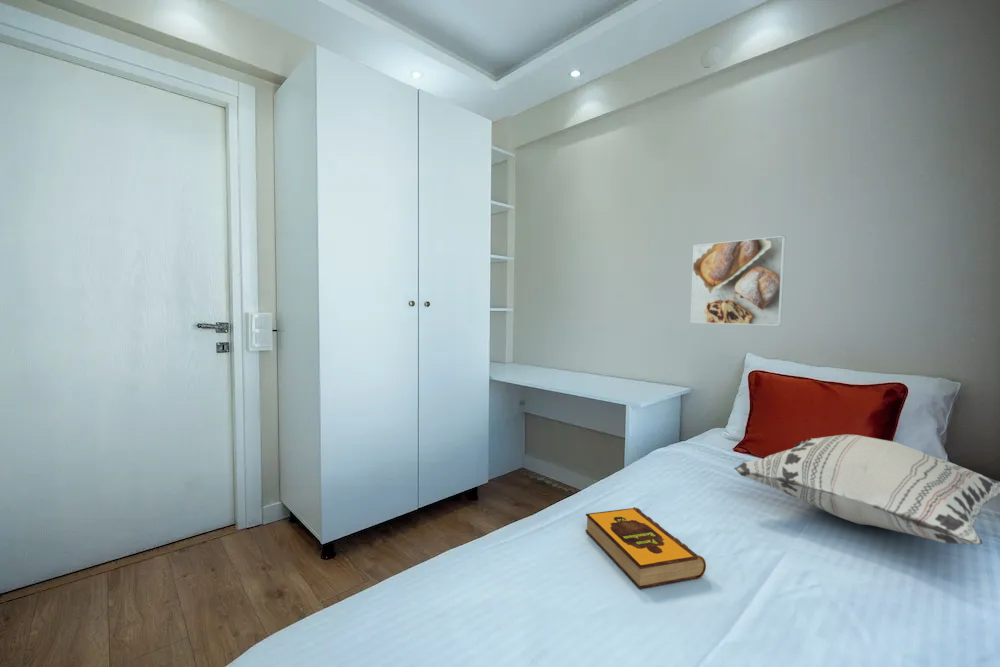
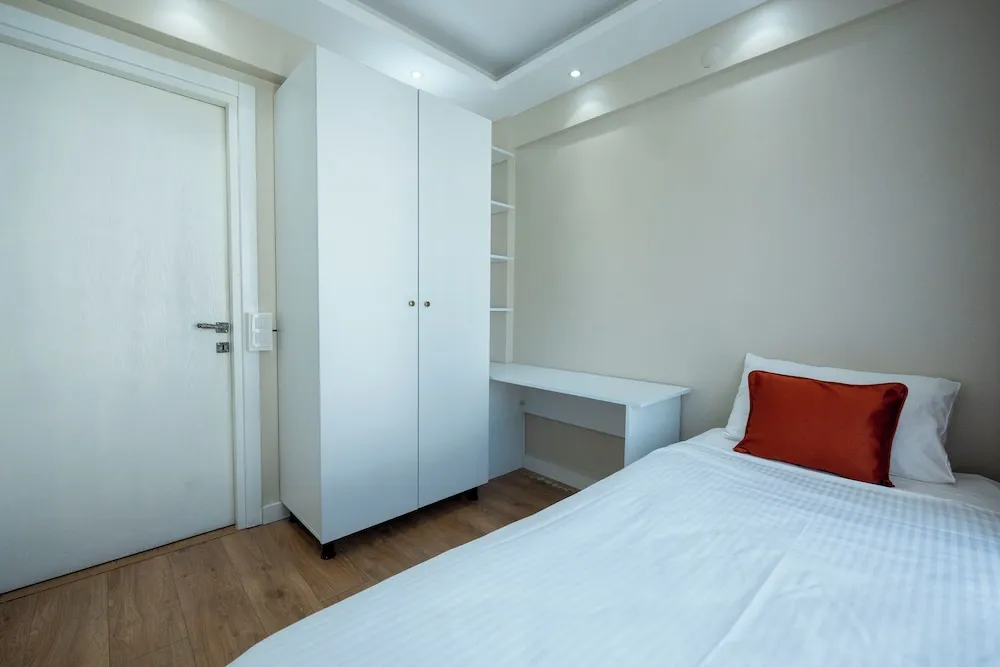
- decorative pillow (866, 478)
- hardback book (640, 542)
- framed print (734, 282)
